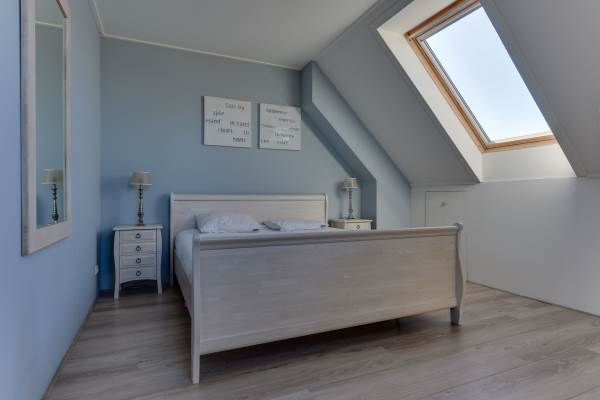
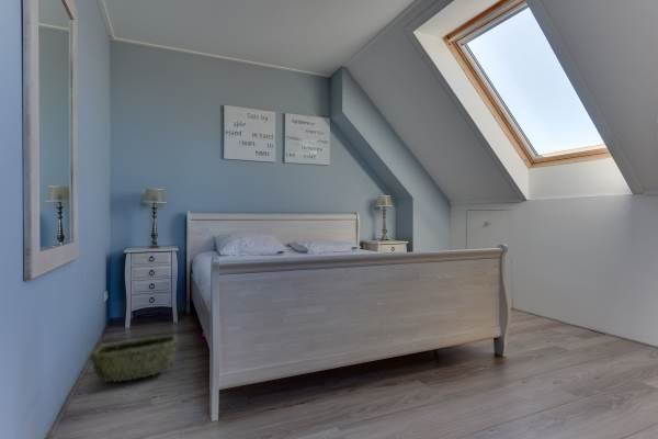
+ woven basket (136, 357)
